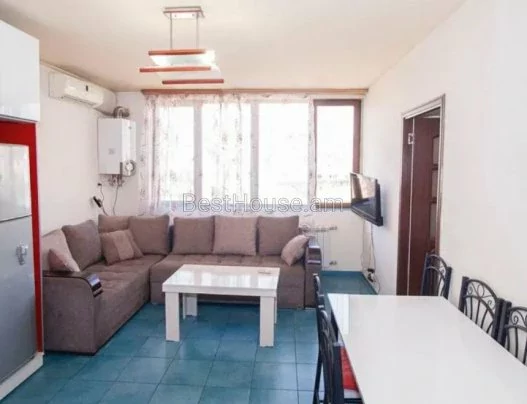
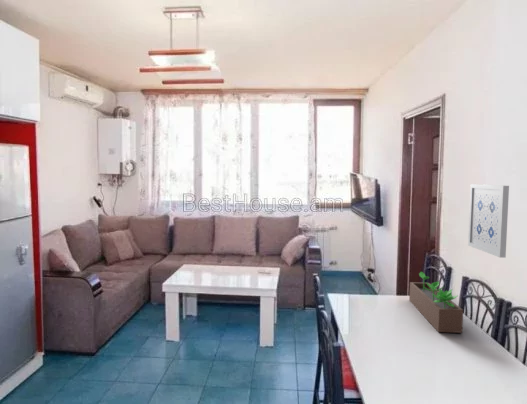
+ succulent planter (433, 297)
+ wall art (486, 218)
